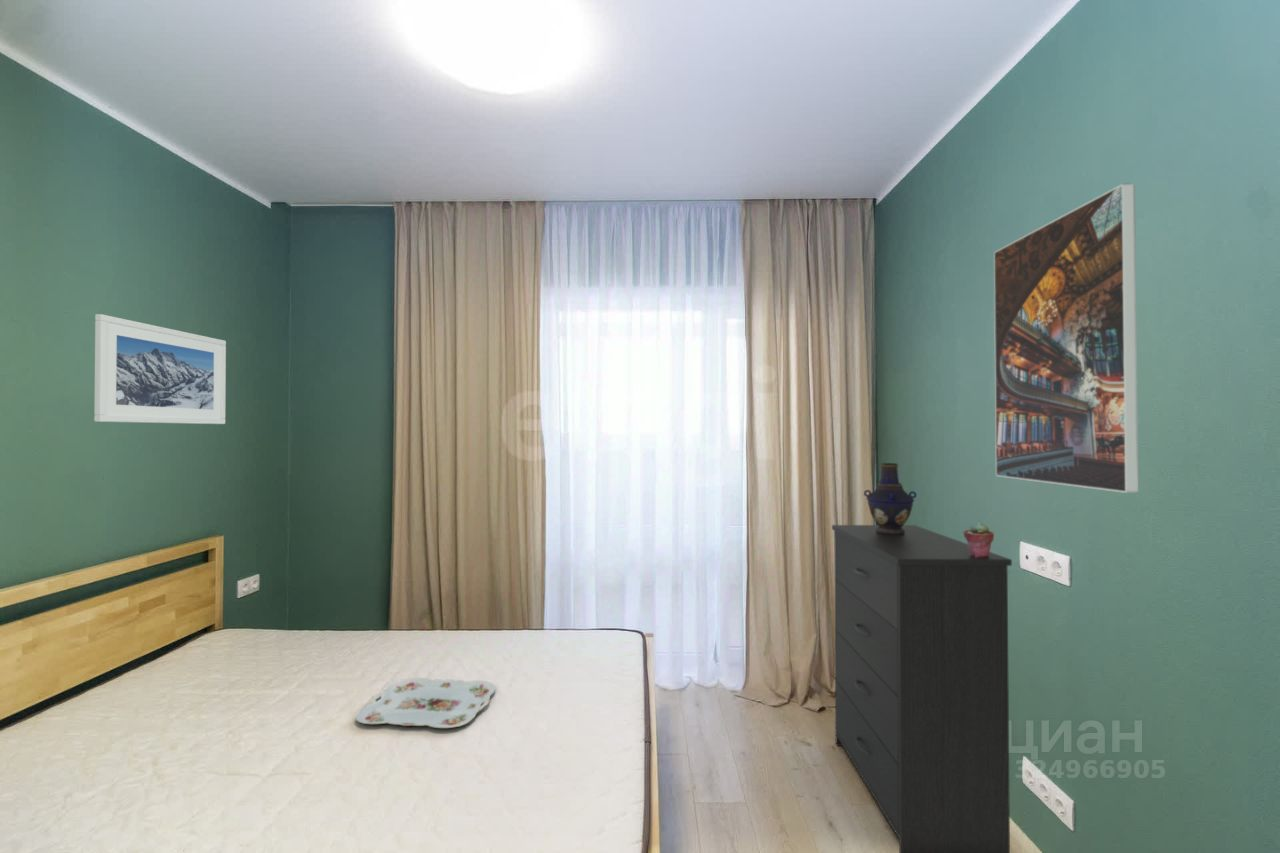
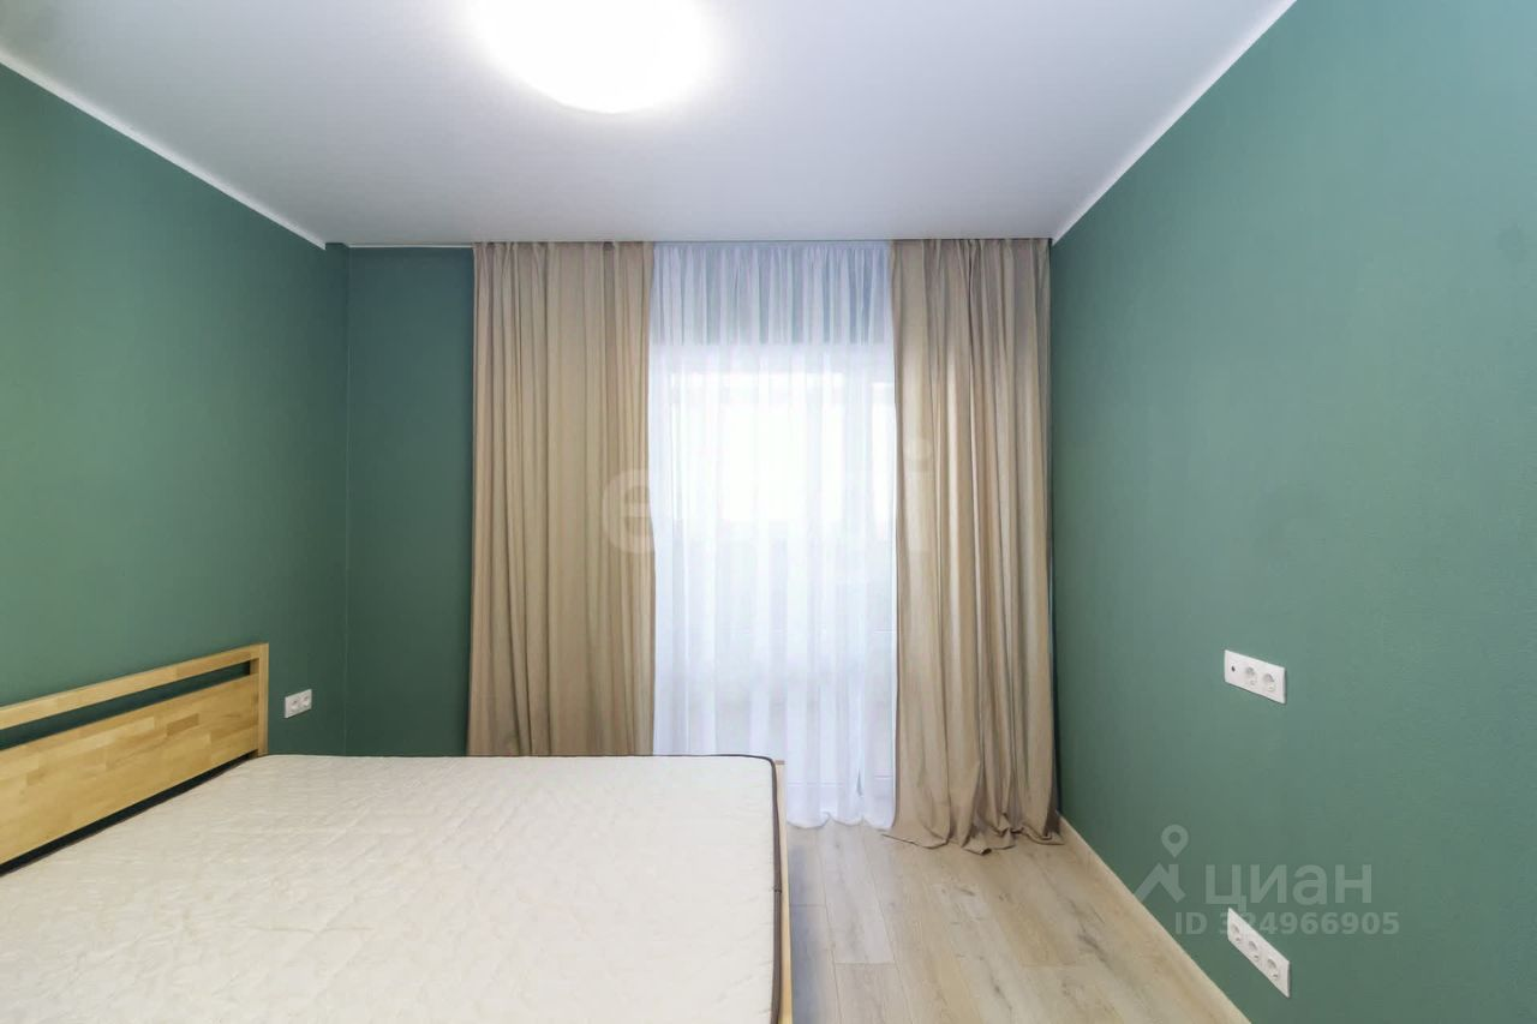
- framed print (168, 375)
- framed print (1054, 352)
- dresser (906, 665)
- serving tray (429, 702)
- potted succulent (978, 538)
- vase (889, 497)
